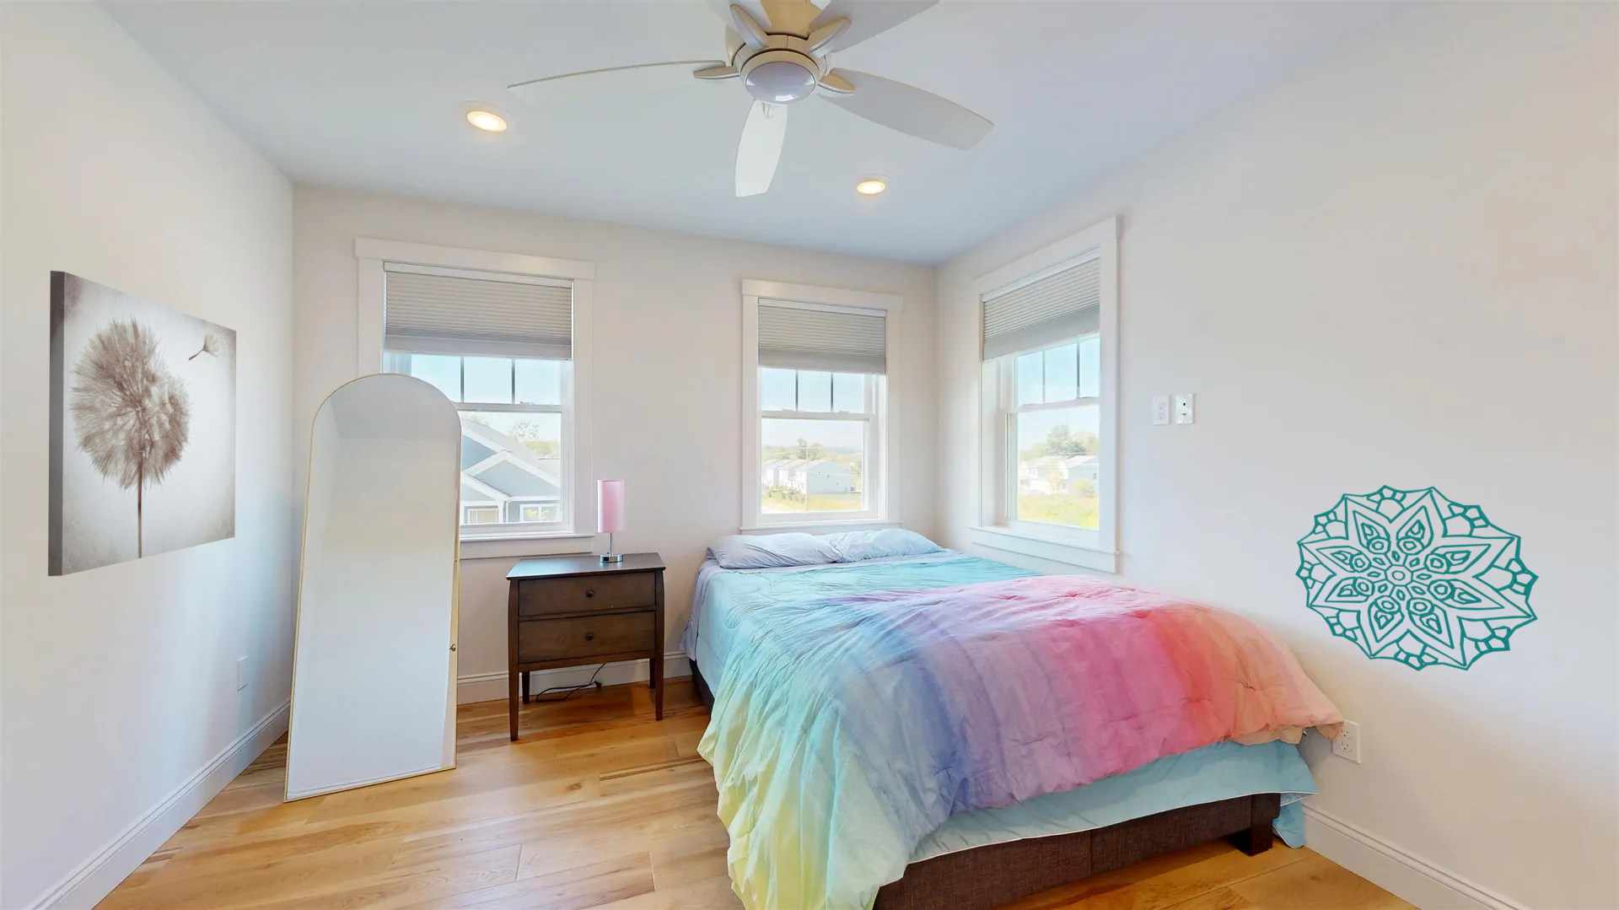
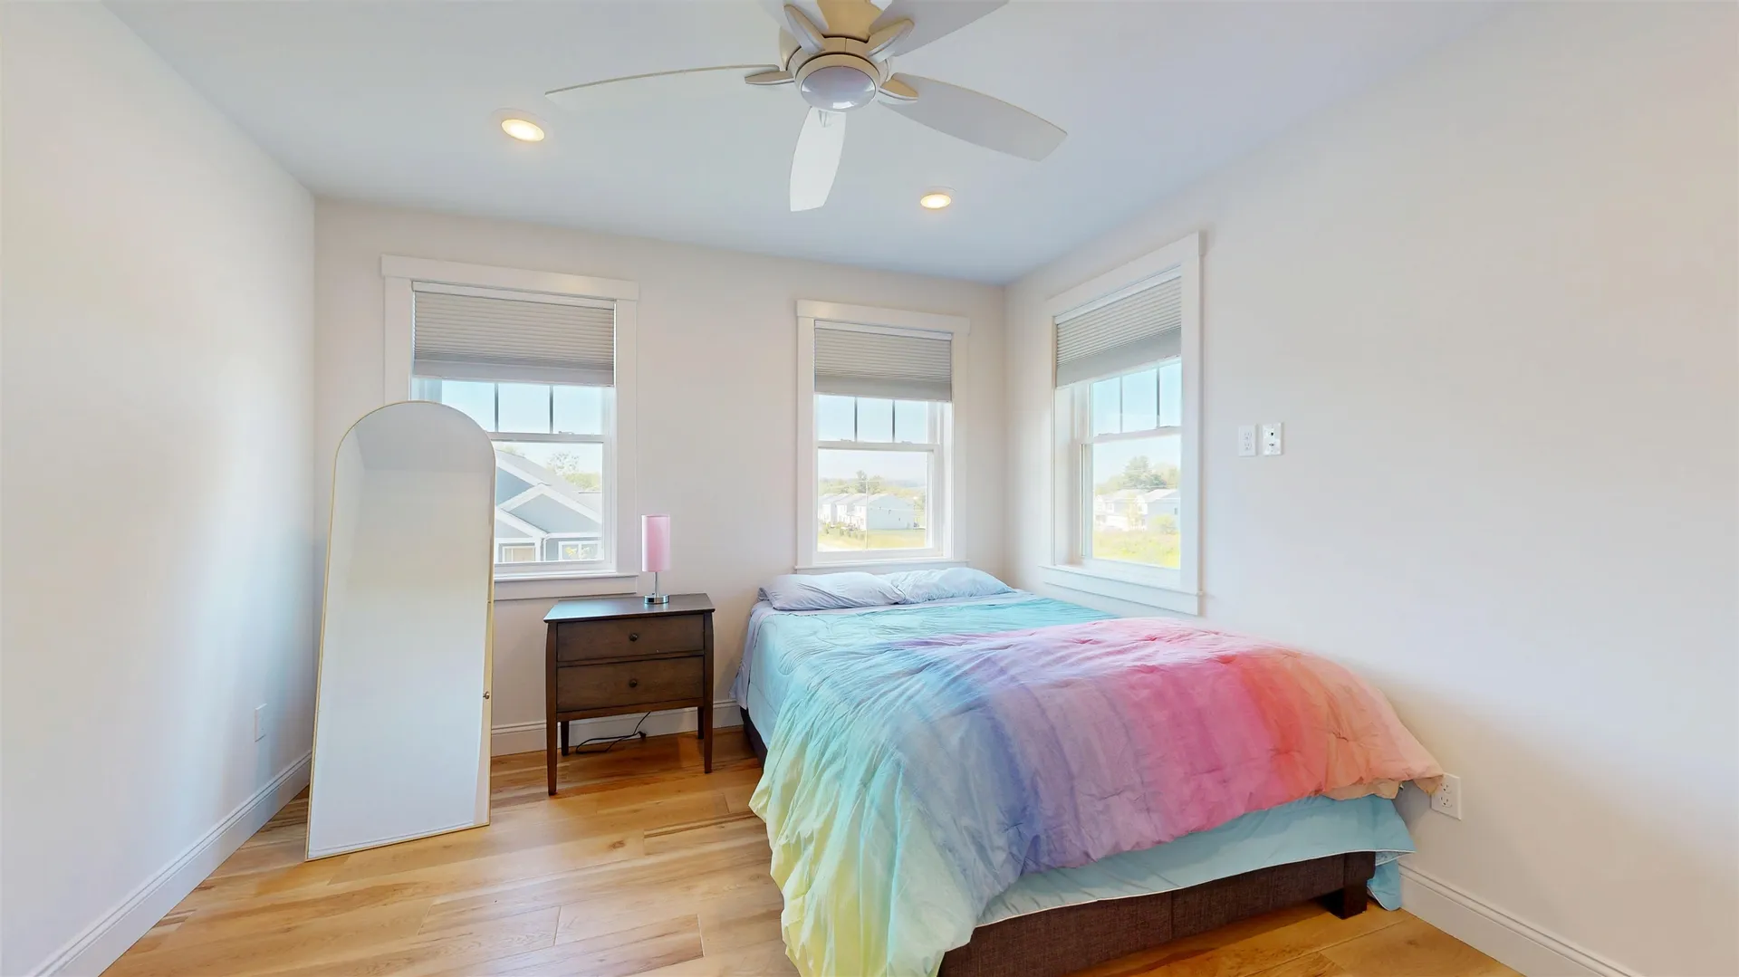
- wall decoration (1402, 574)
- wall art (160, 429)
